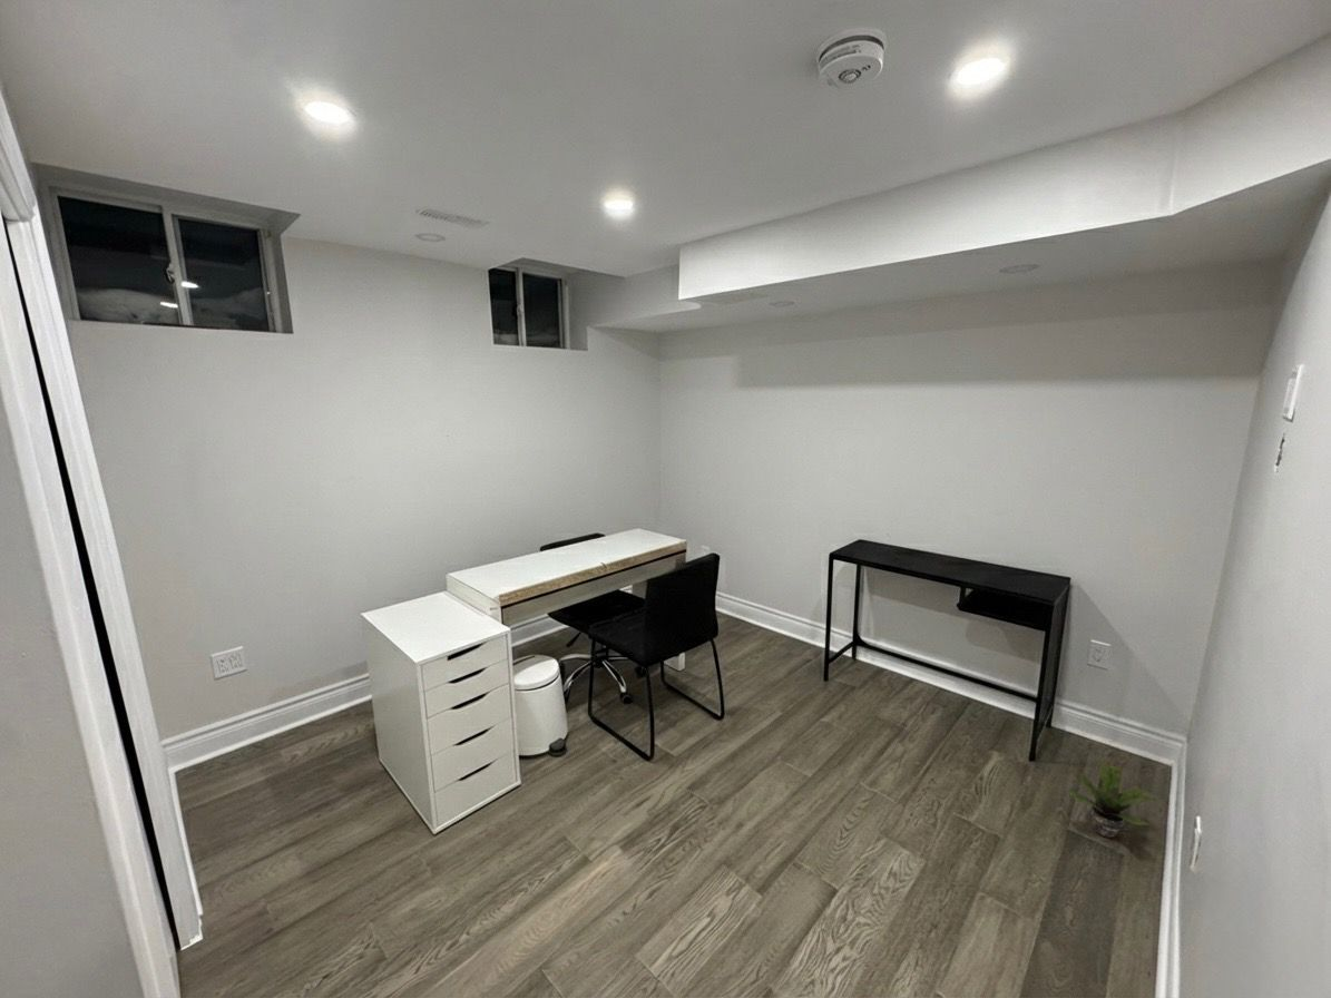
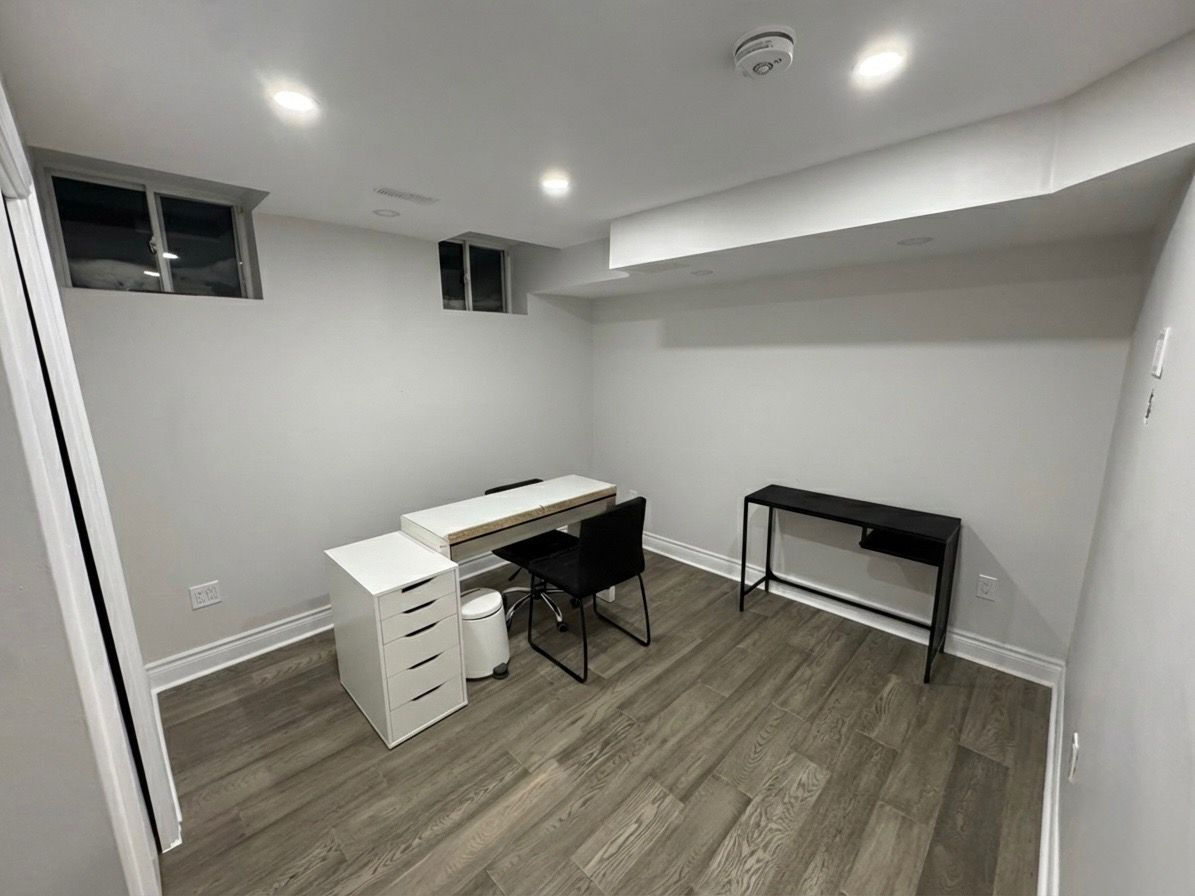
- potted plant (1106, 805)
